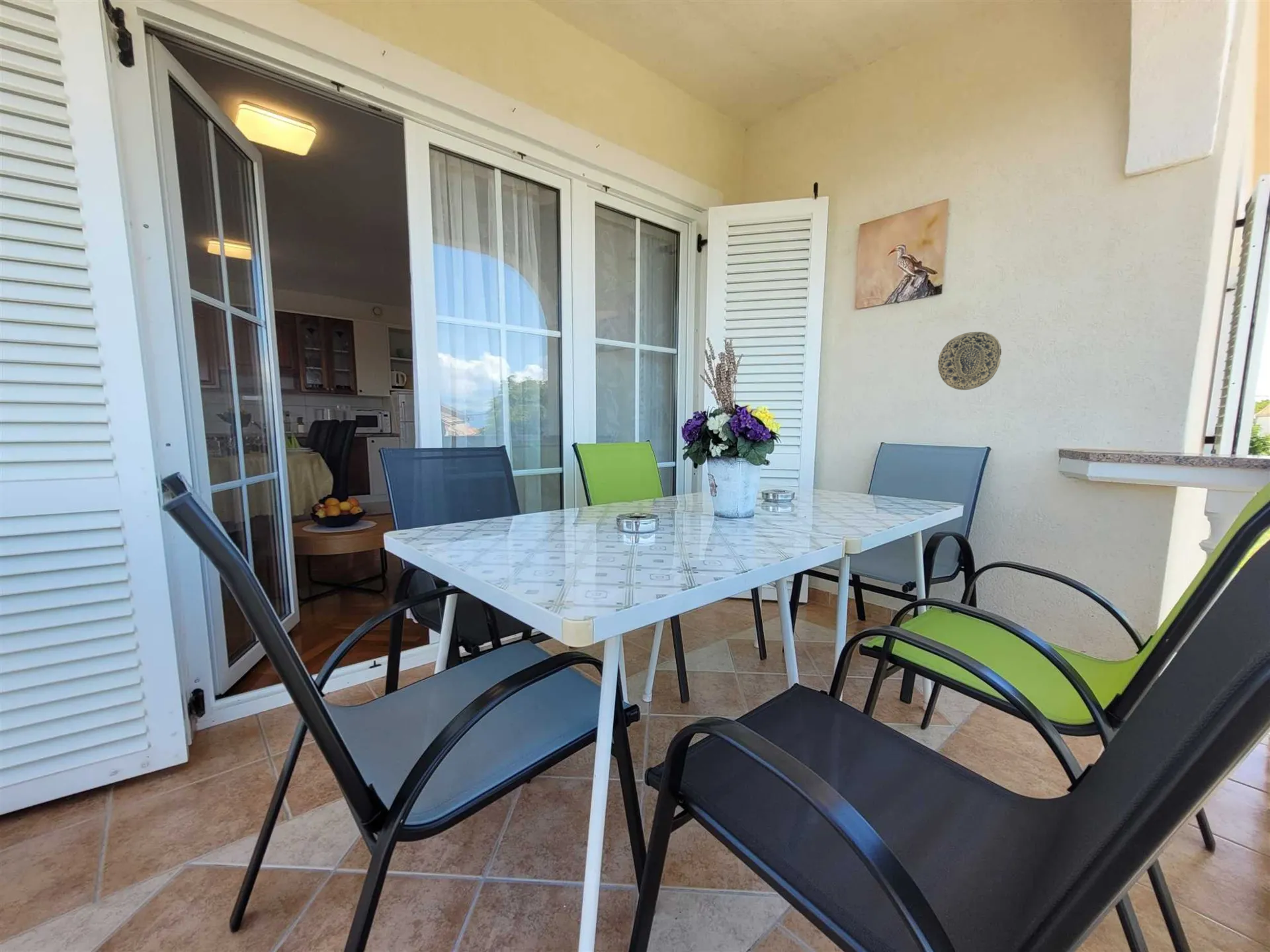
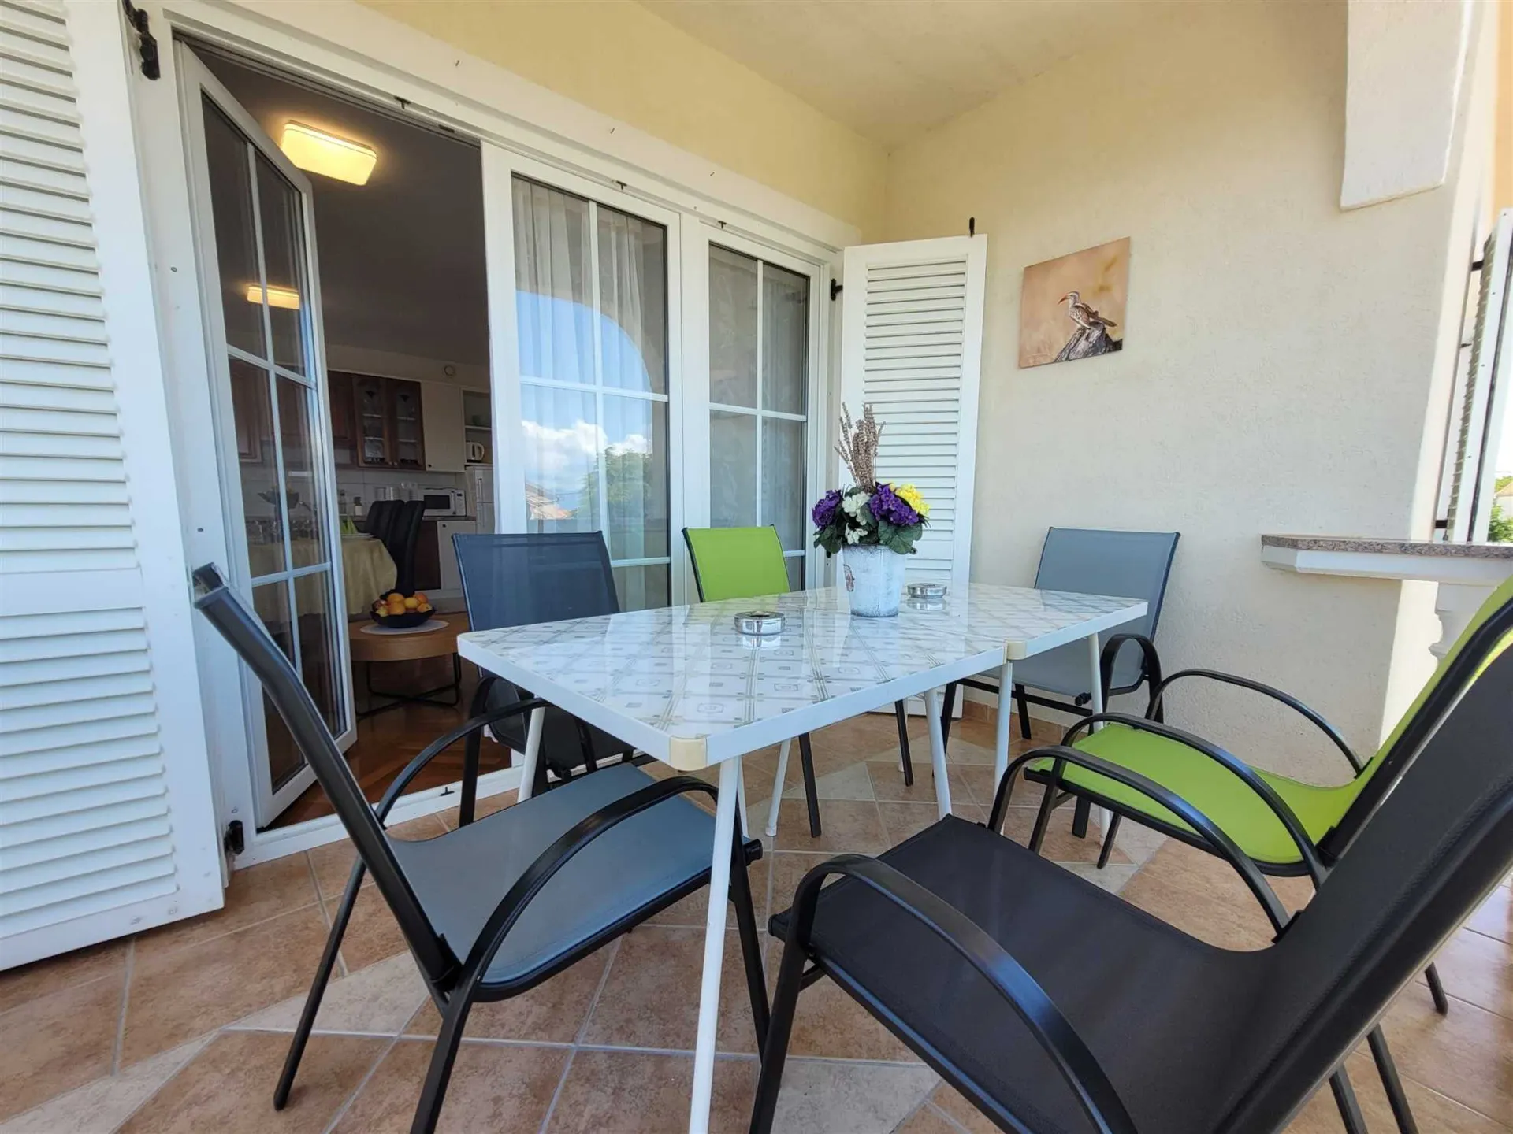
- decorative plate (968, 361)
